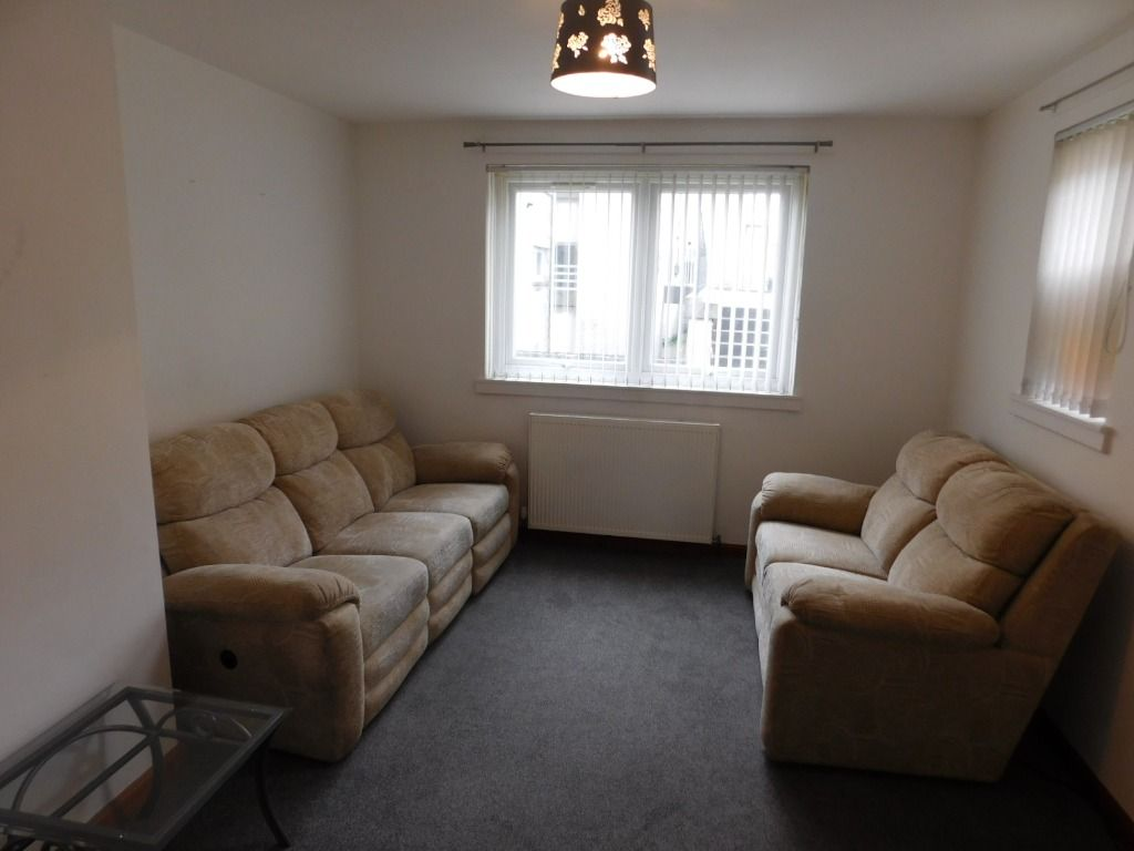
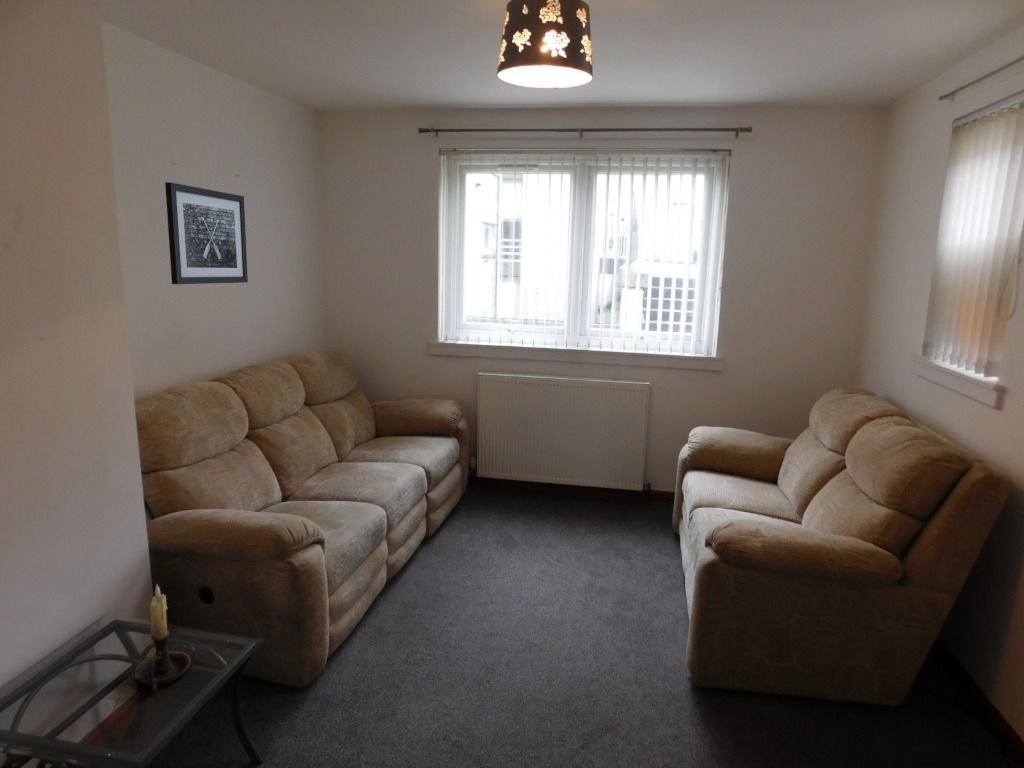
+ wall art (210, 237)
+ candle holder (157, 633)
